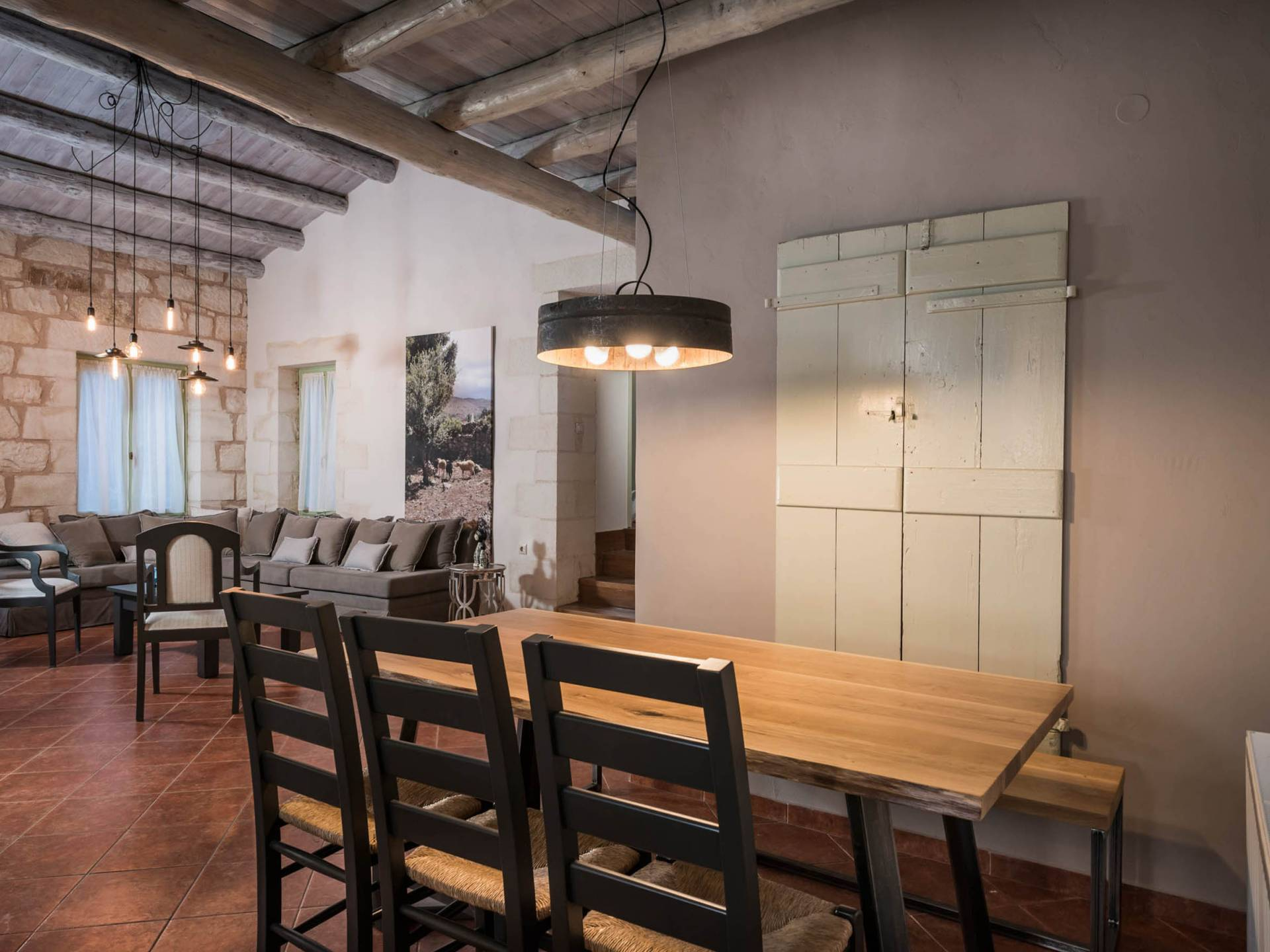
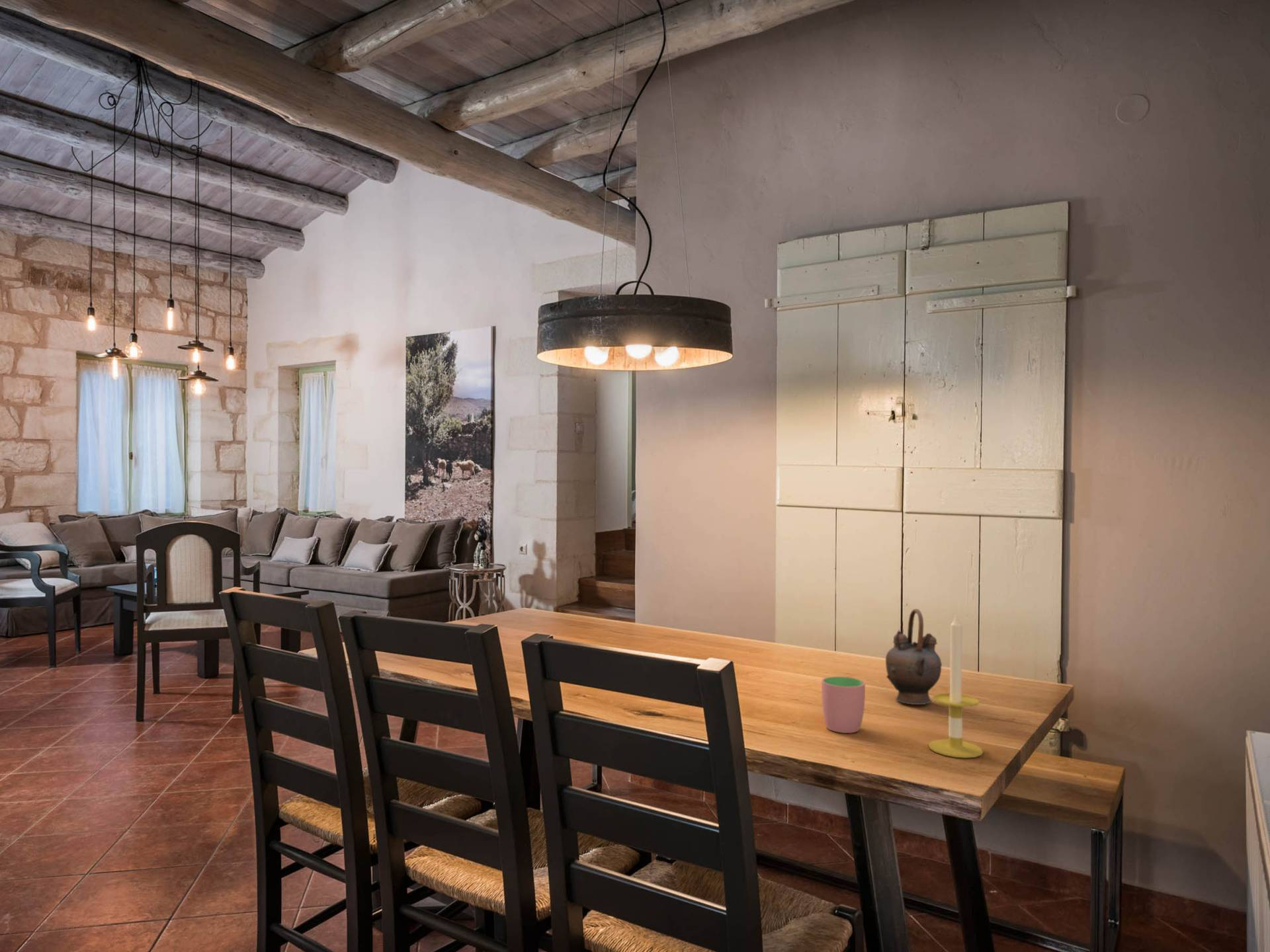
+ candle (956, 680)
+ cup (841, 703)
+ teapot (914, 656)
